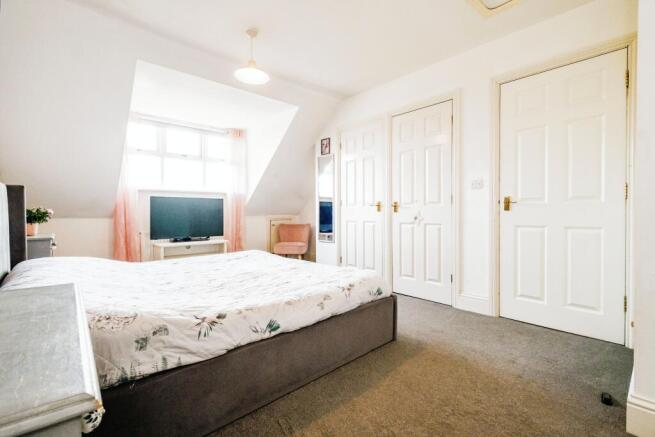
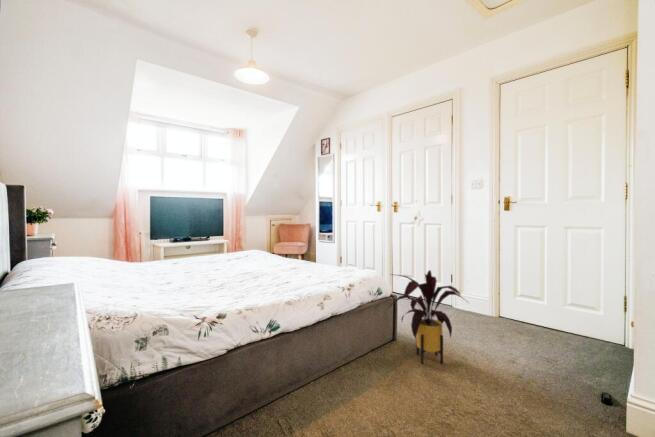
+ house plant (428, 317)
